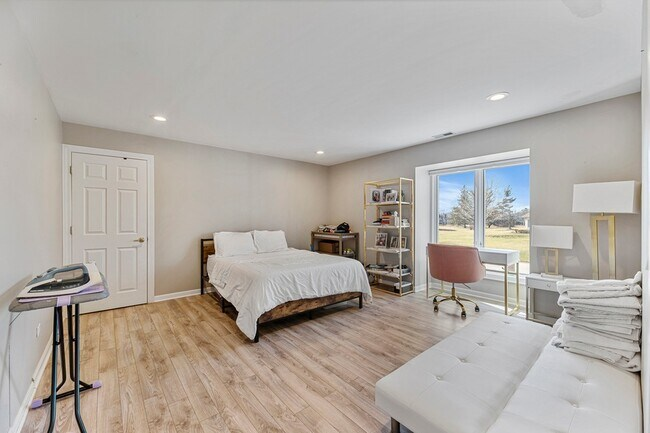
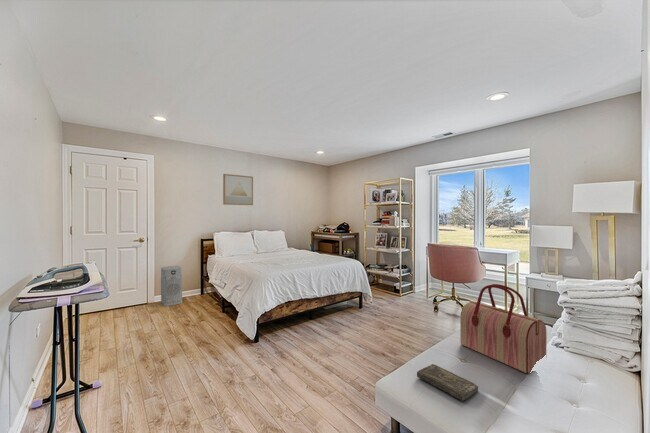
+ wall art (238, 190)
+ air purifier (171, 285)
+ book (446, 380)
+ handbag (500, 319)
